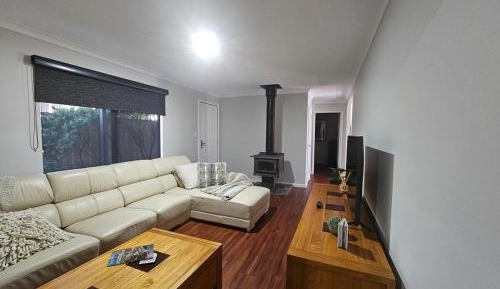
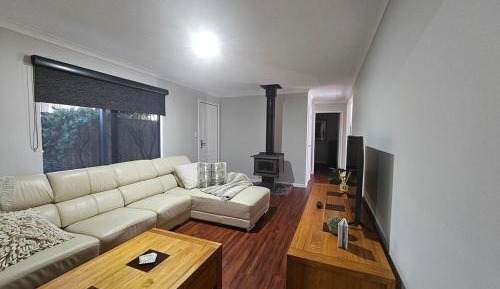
- magazine (132, 254)
